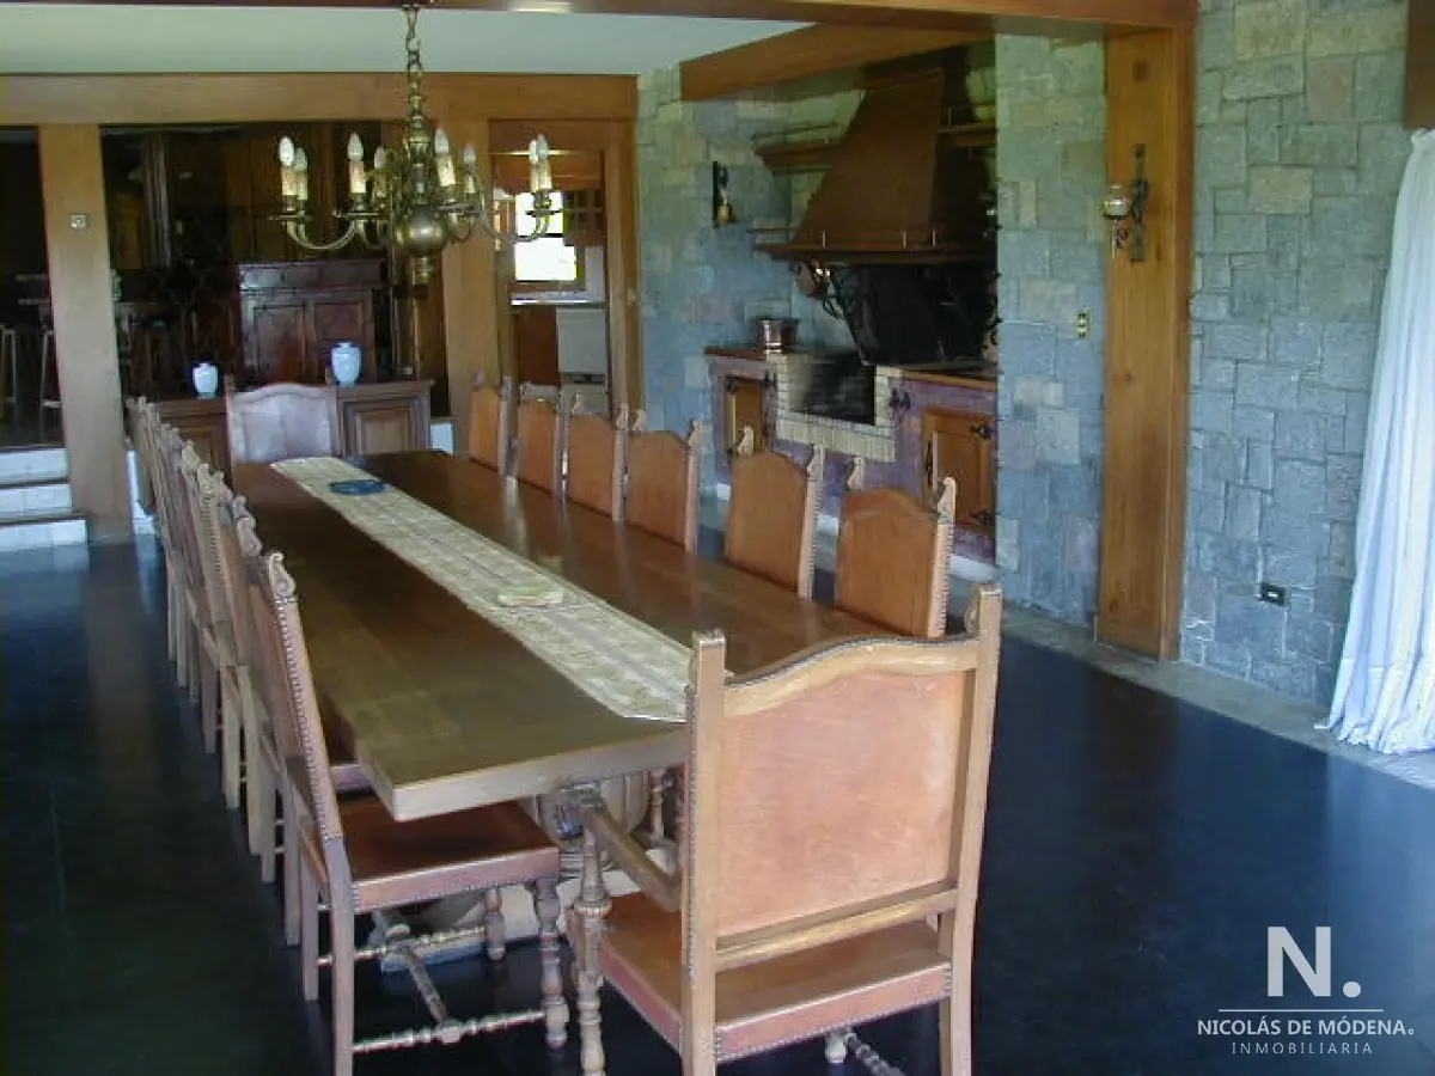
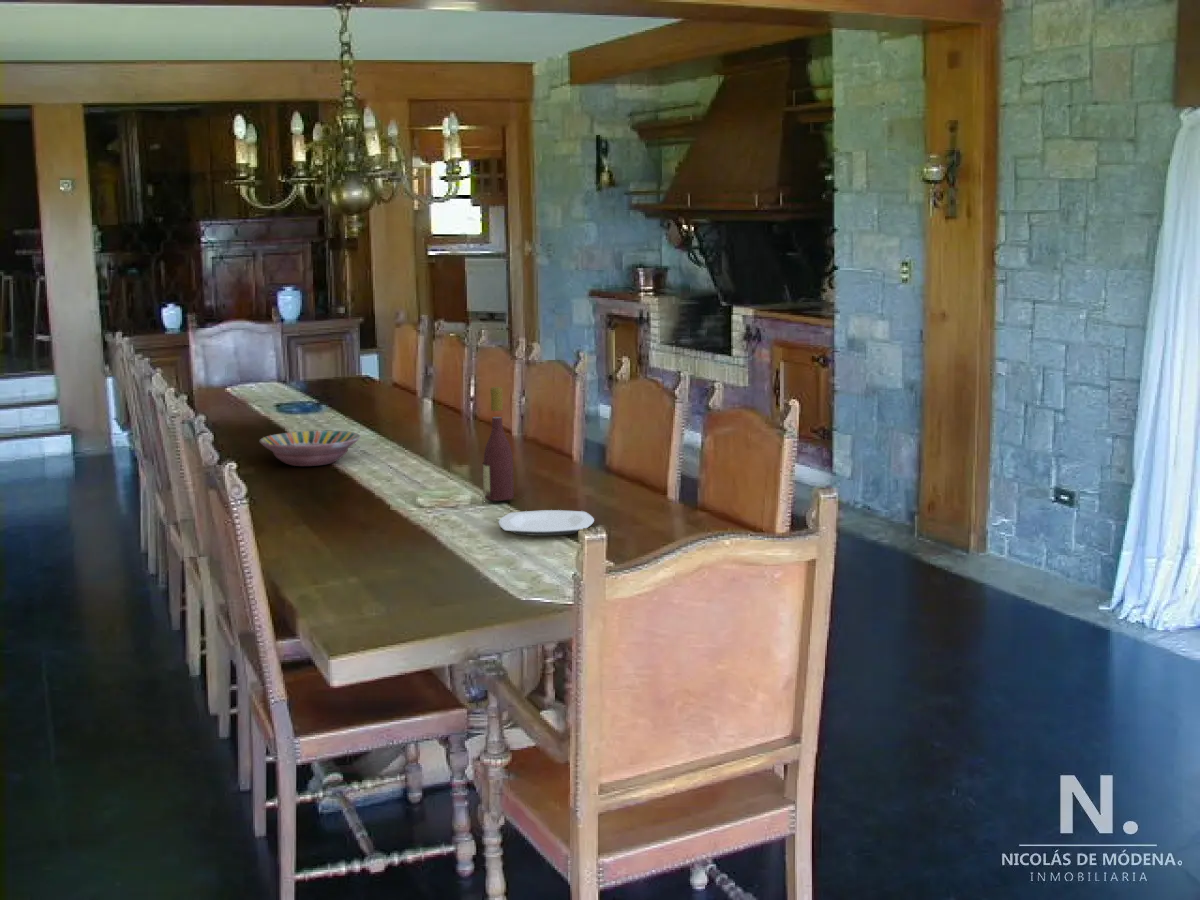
+ wine bottle (497, 444)
+ plate (546, 524)
+ serving bowl (310, 449)
